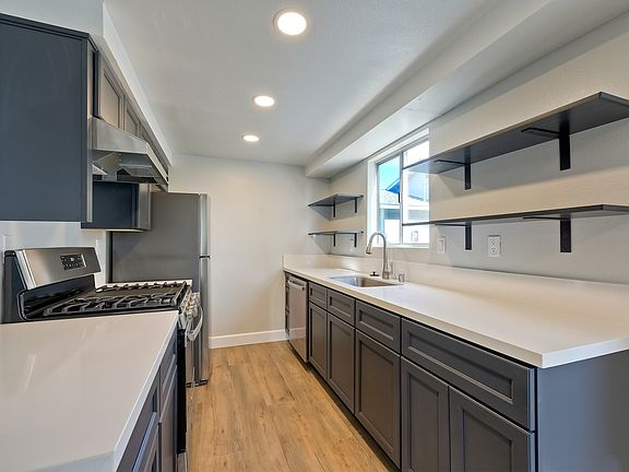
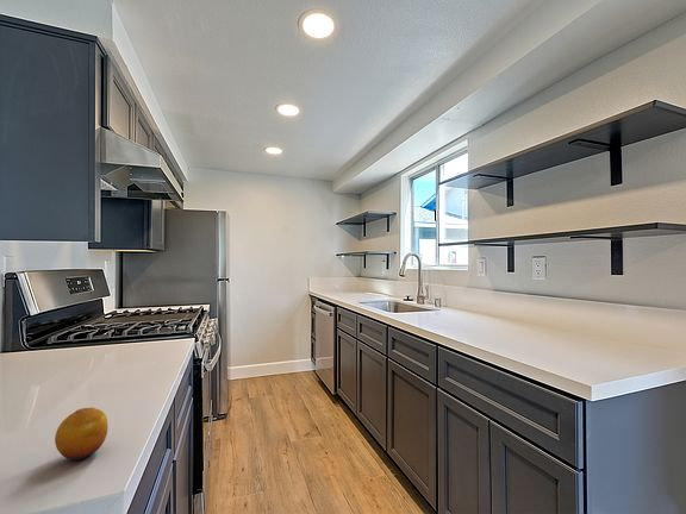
+ fruit (82, 432)
